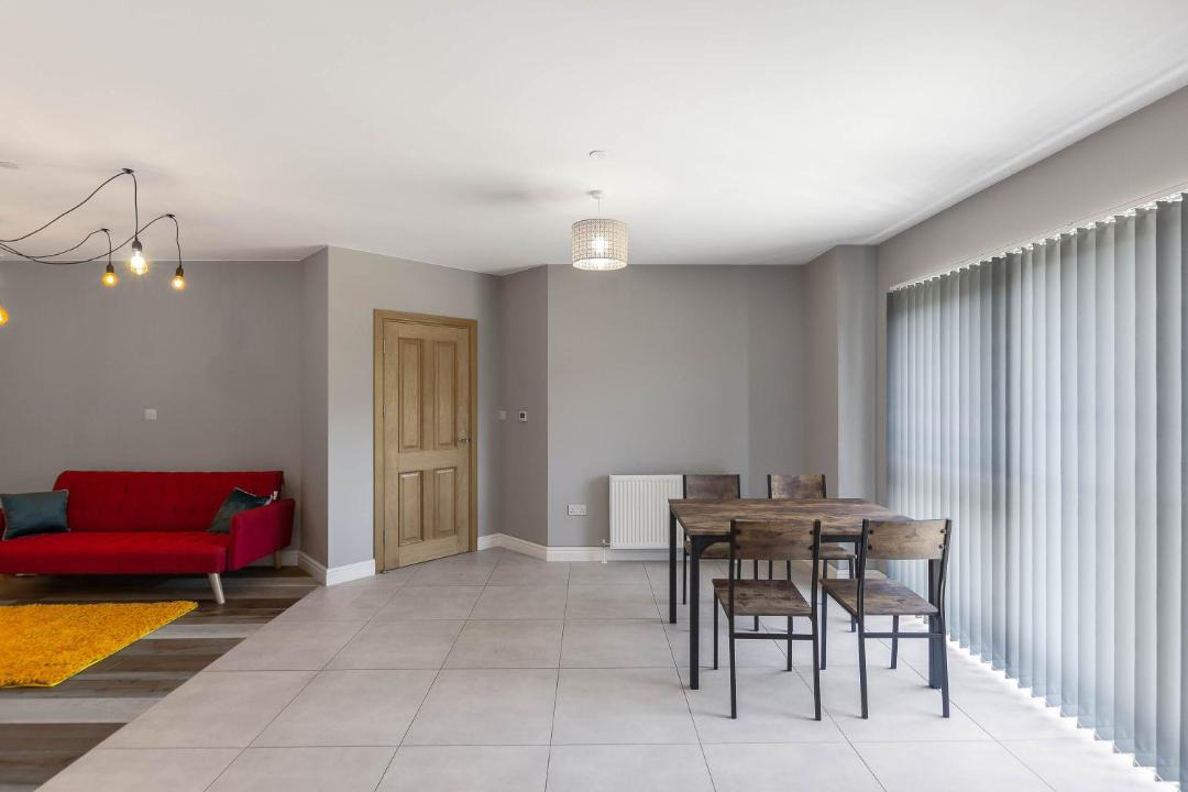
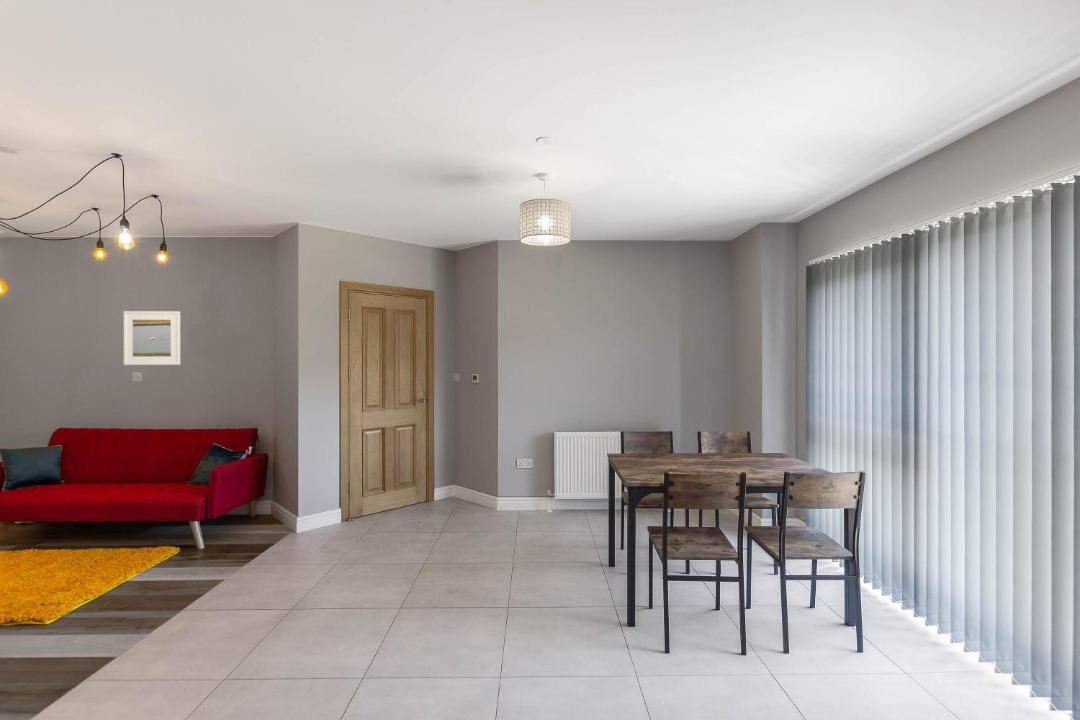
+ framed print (152, 338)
